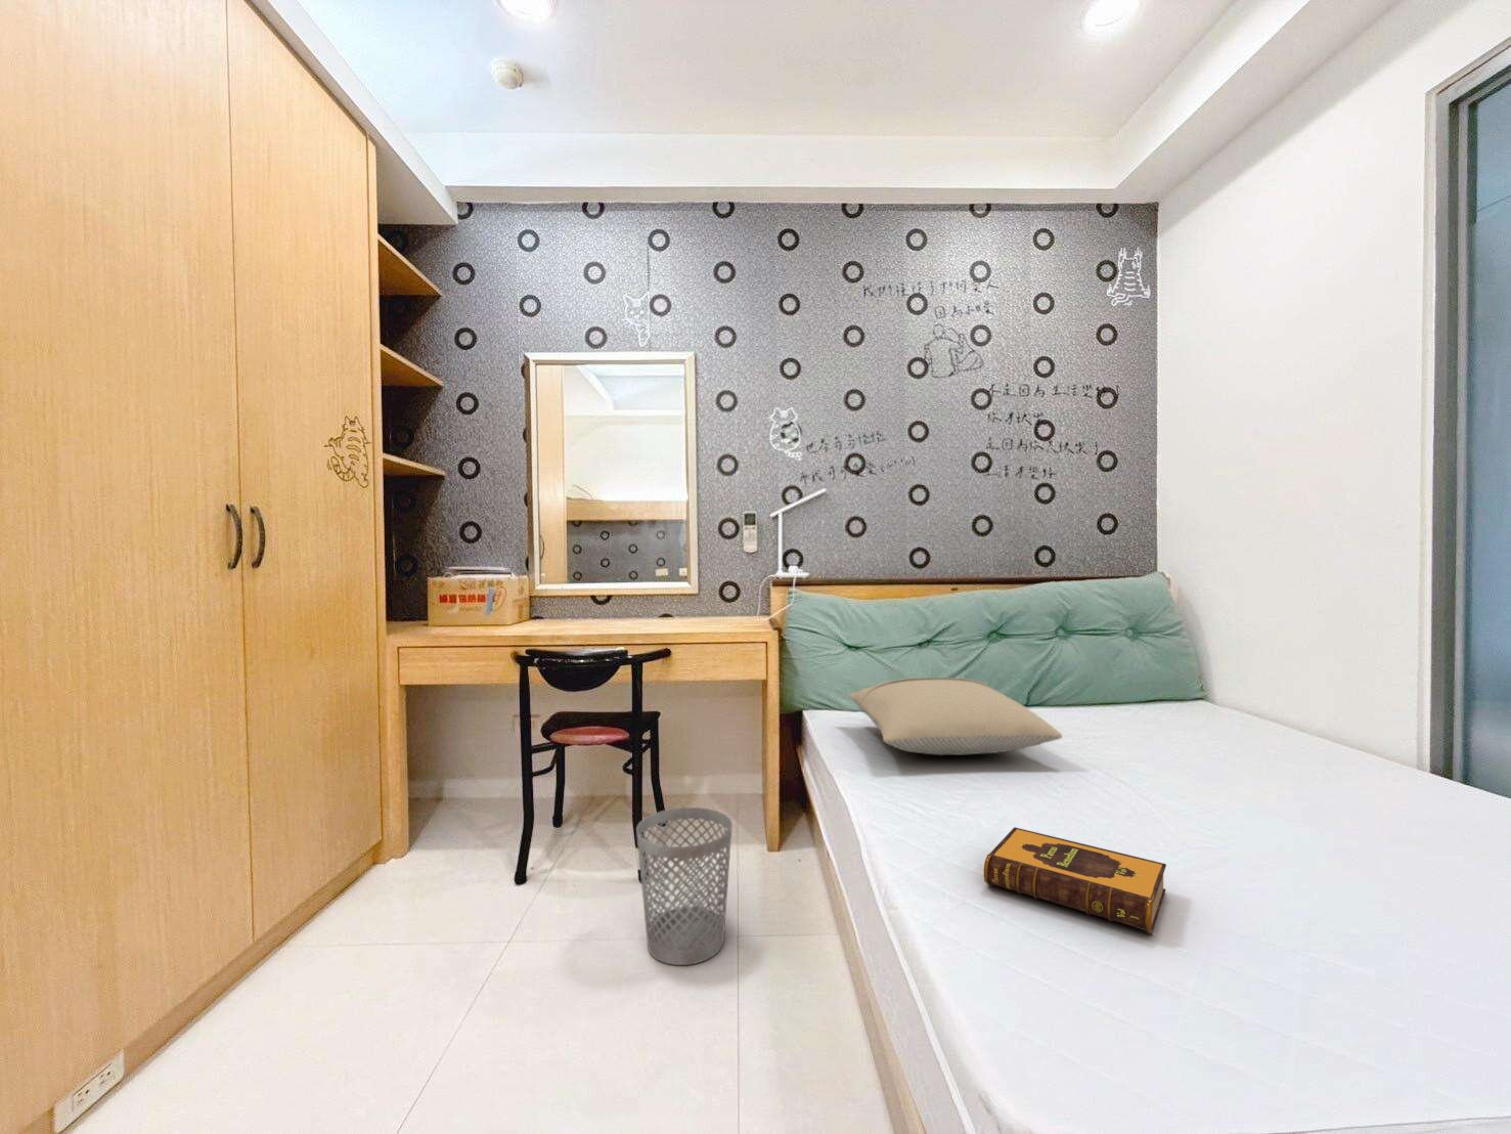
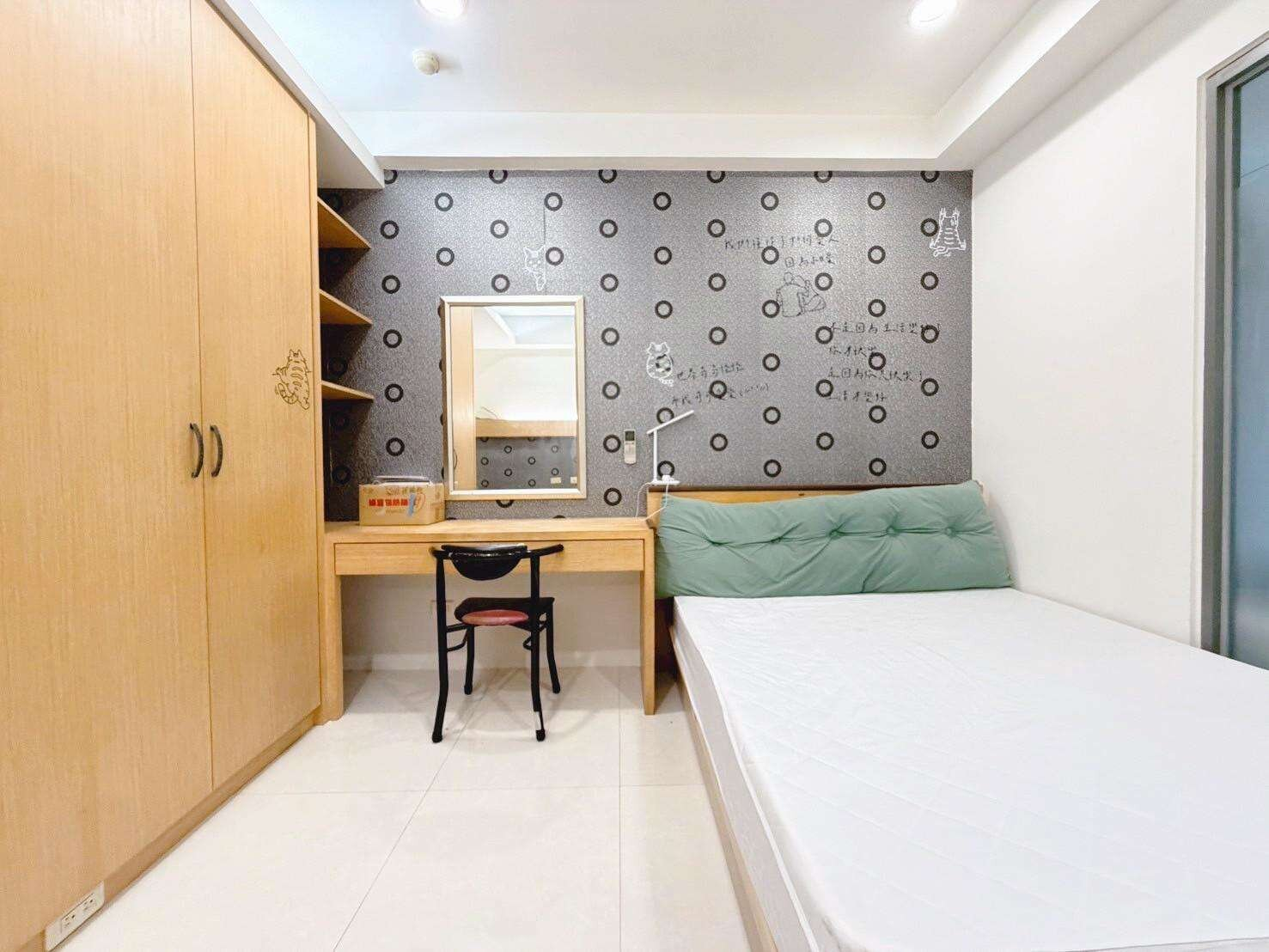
- pillow (943, 714)
- wastebasket (685, 883)
- hardback book (1073, 876)
